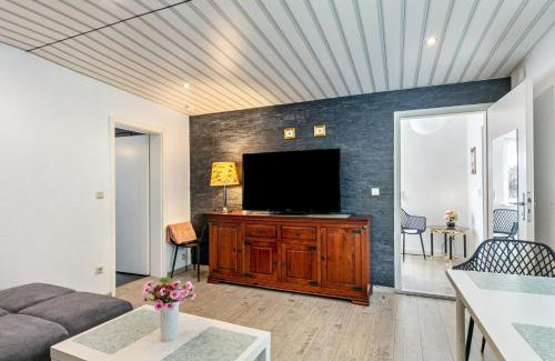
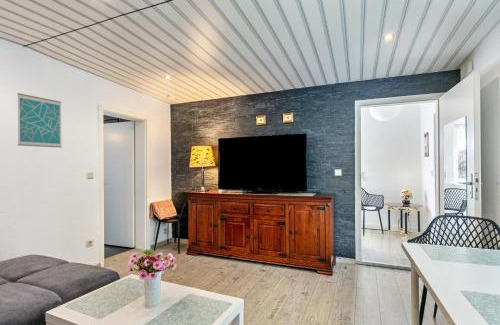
+ wall art (41, 122)
